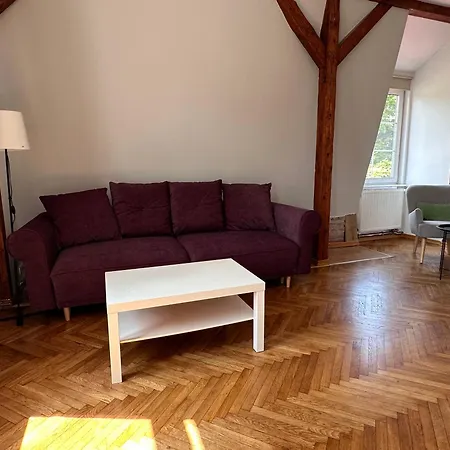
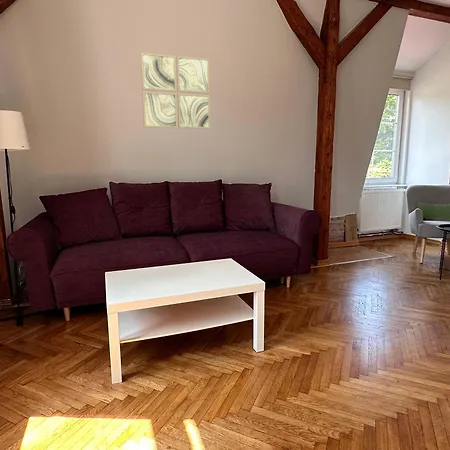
+ wall art (177, 91)
